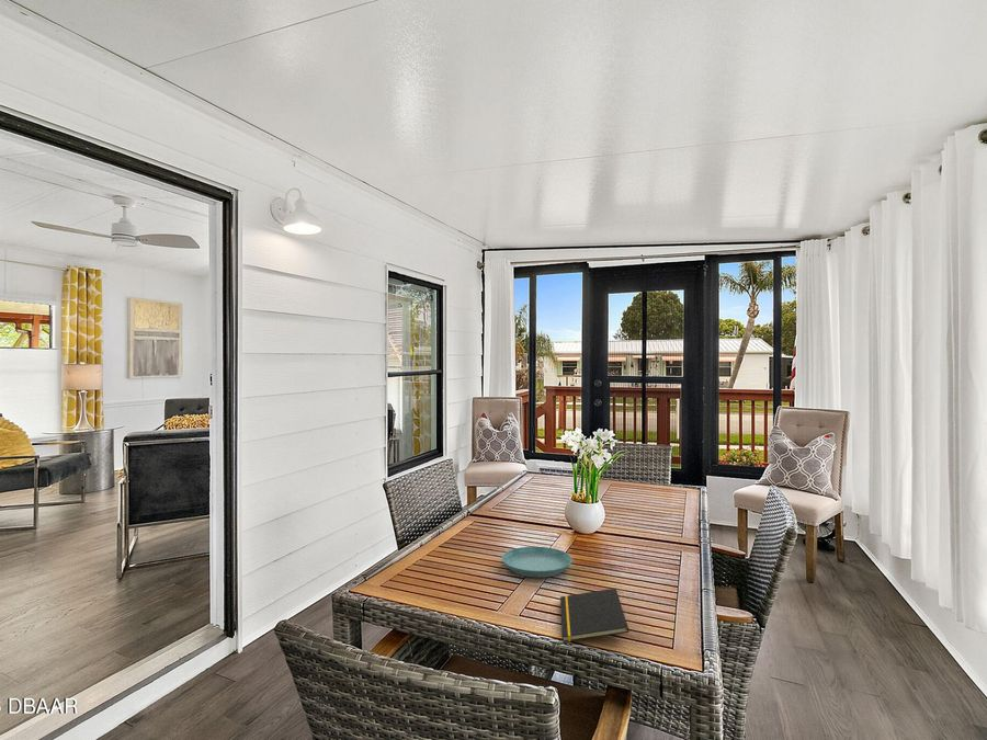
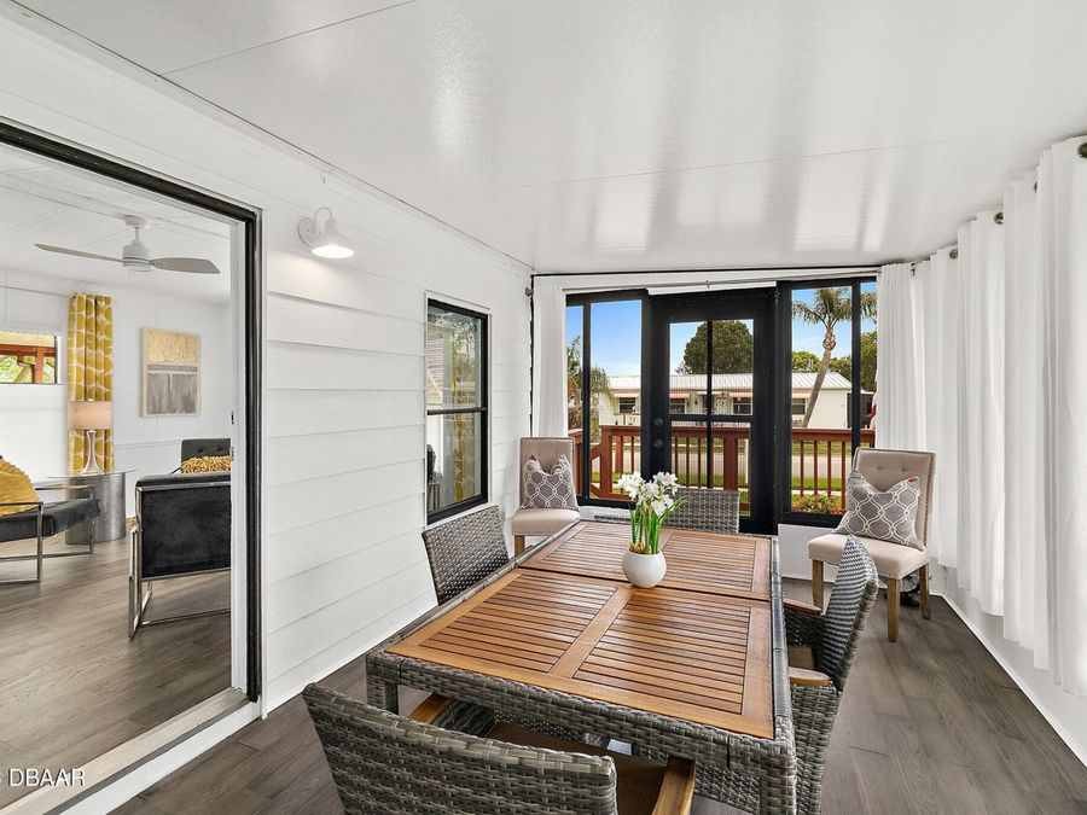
- saucer (536, 561)
- notepad (591, 613)
